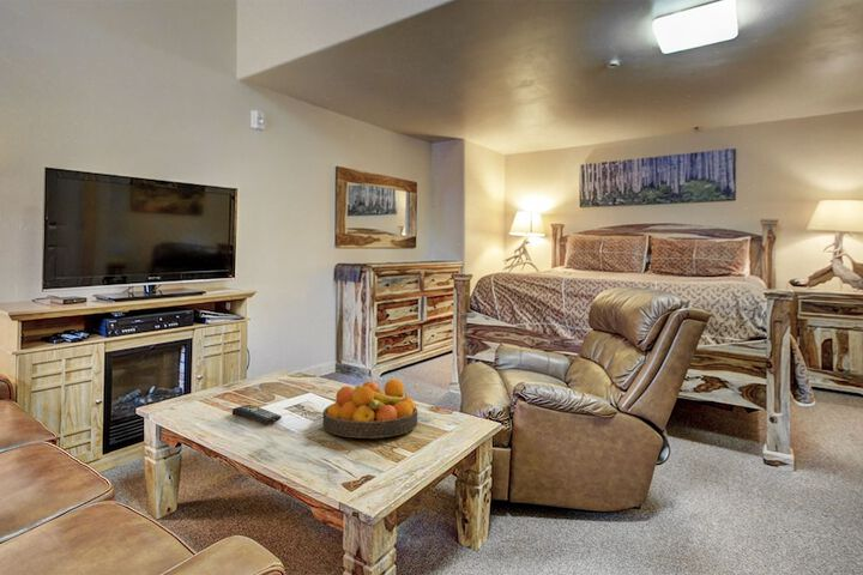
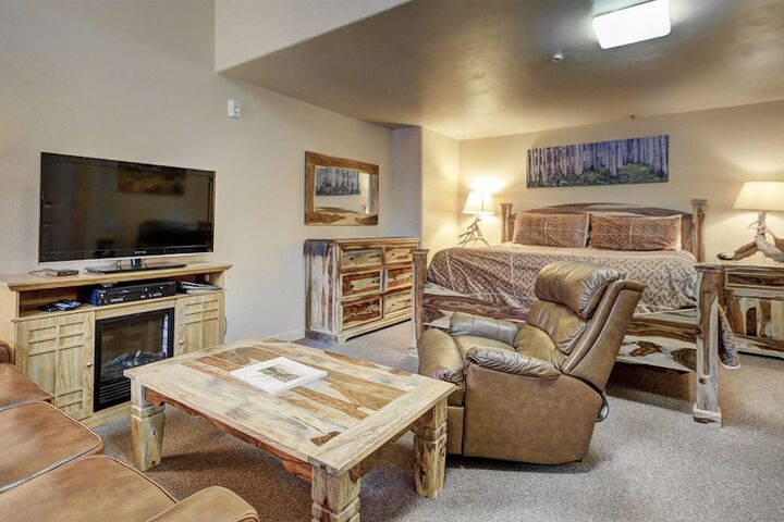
- remote control (255, 413)
- fruit bowl (370, 402)
